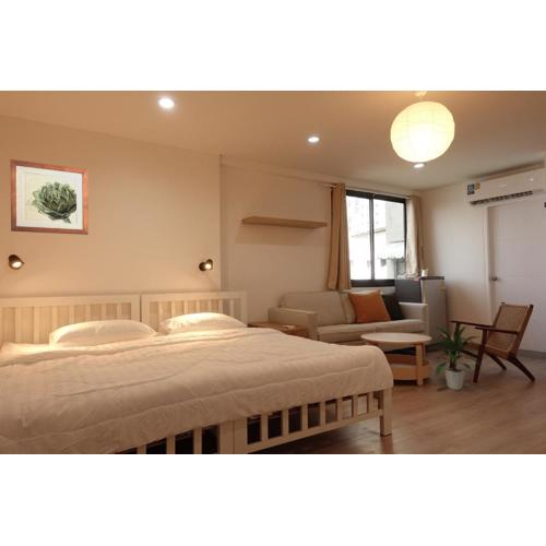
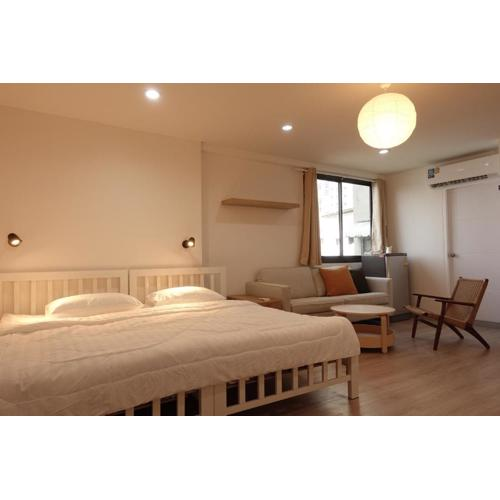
- wall art (50, 199)
- indoor plant (452, 355)
